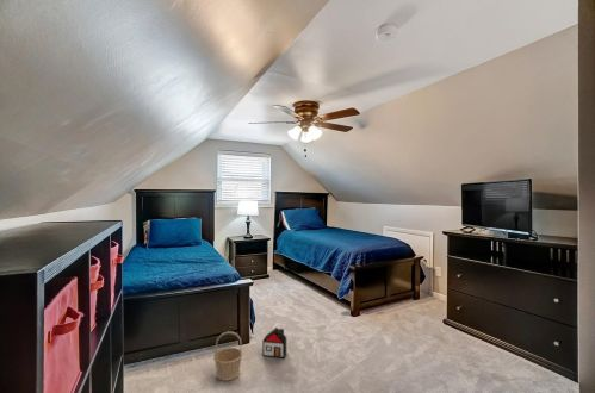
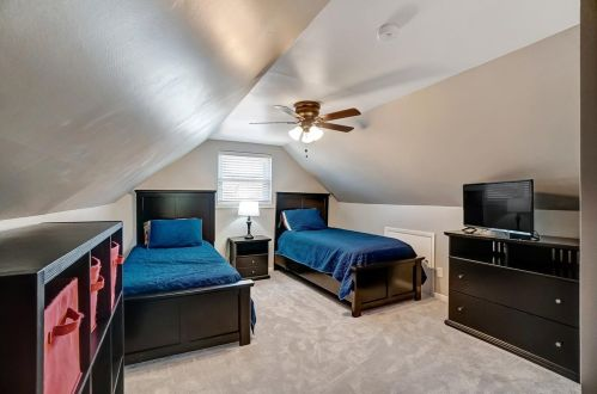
- basket (228, 351)
- toy house (274, 341)
